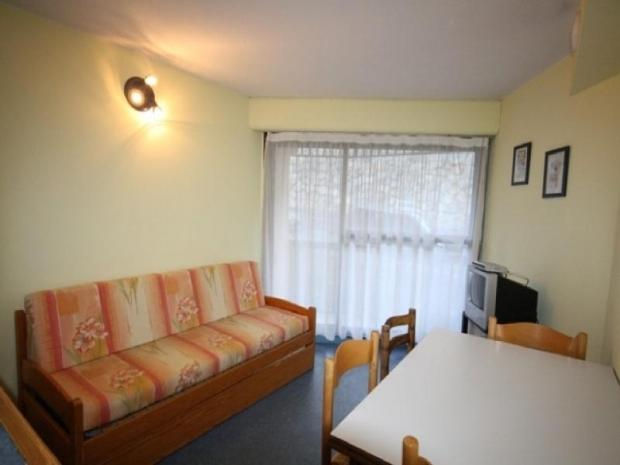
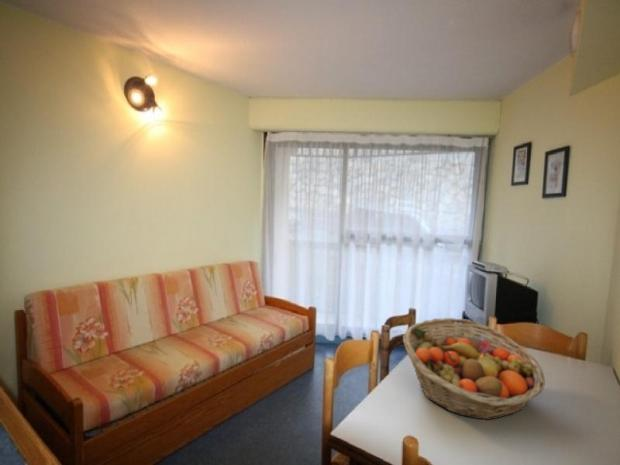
+ fruit basket (469, 363)
